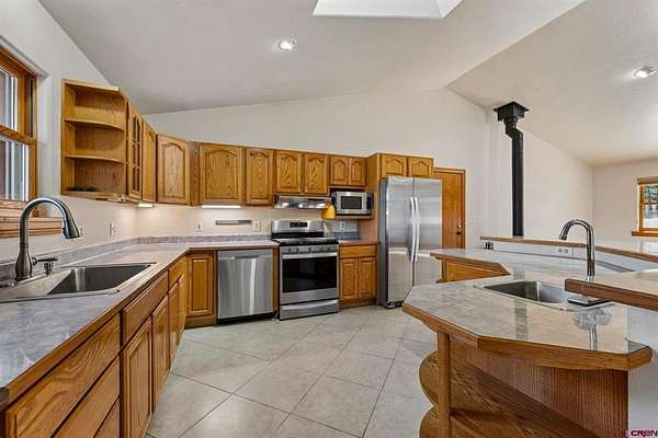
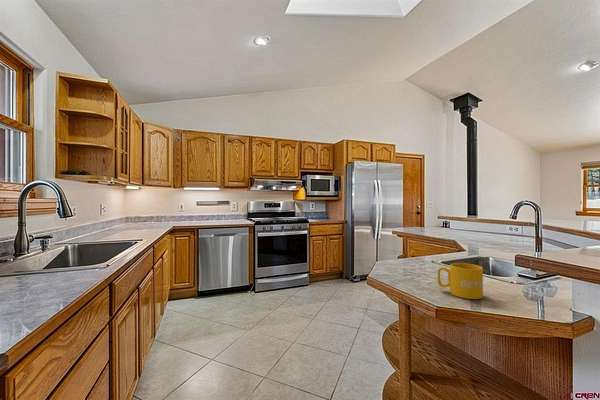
+ mug (459, 279)
